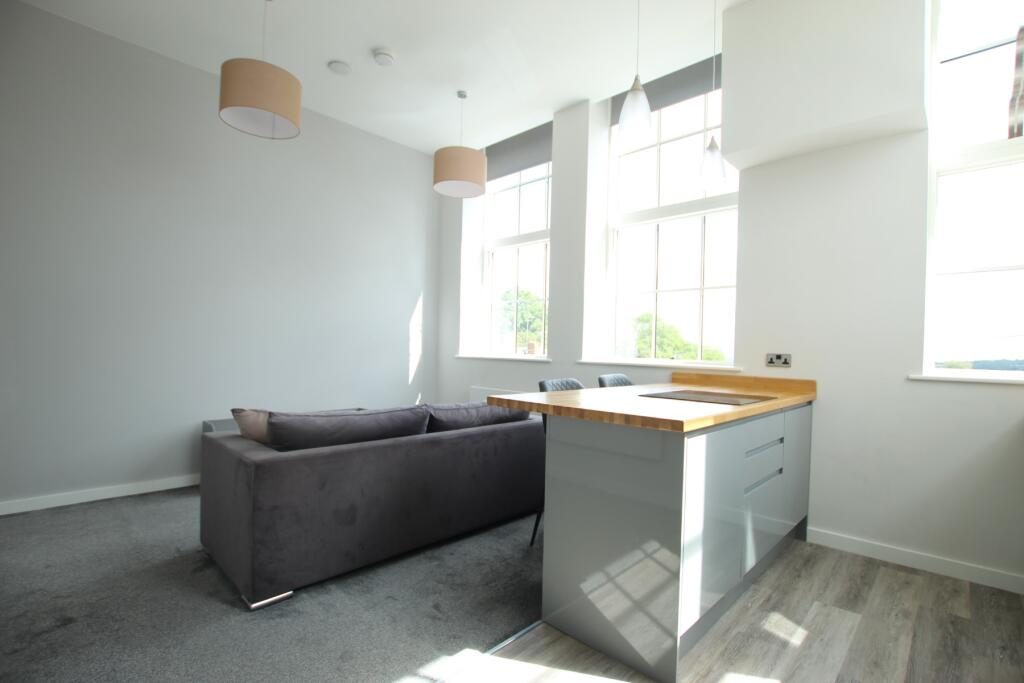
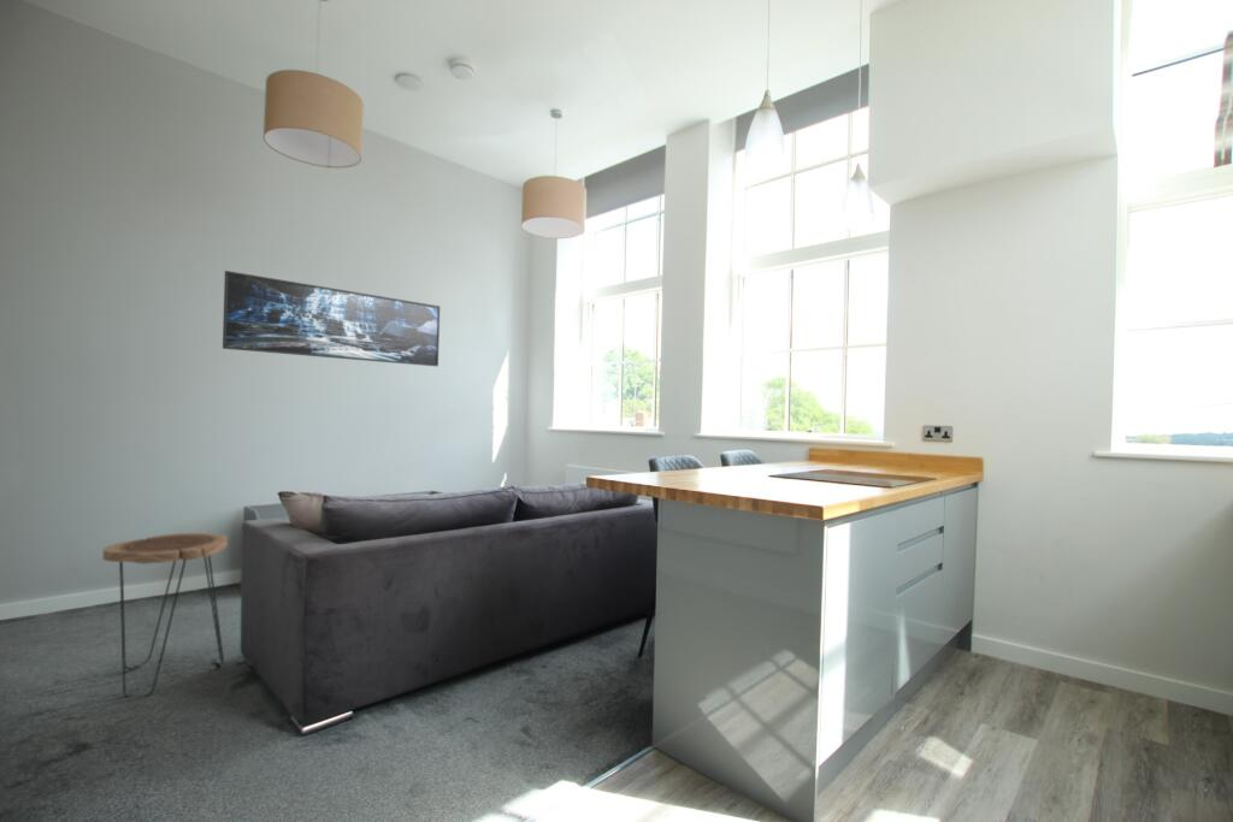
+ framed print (344, 324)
+ side table (171, 609)
